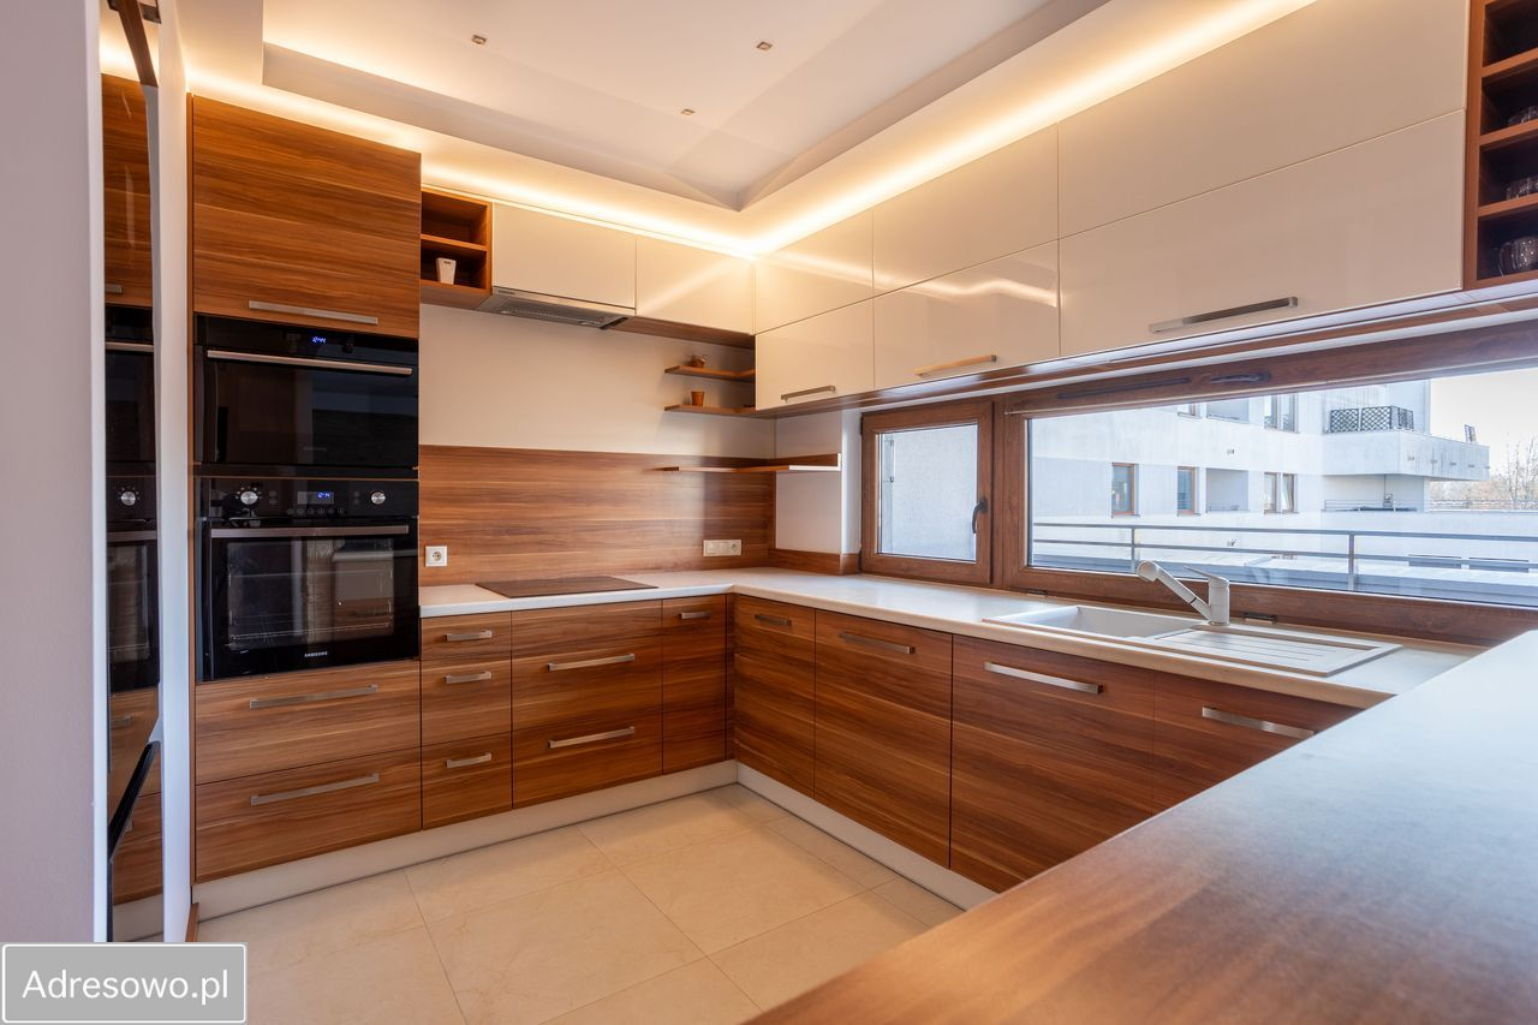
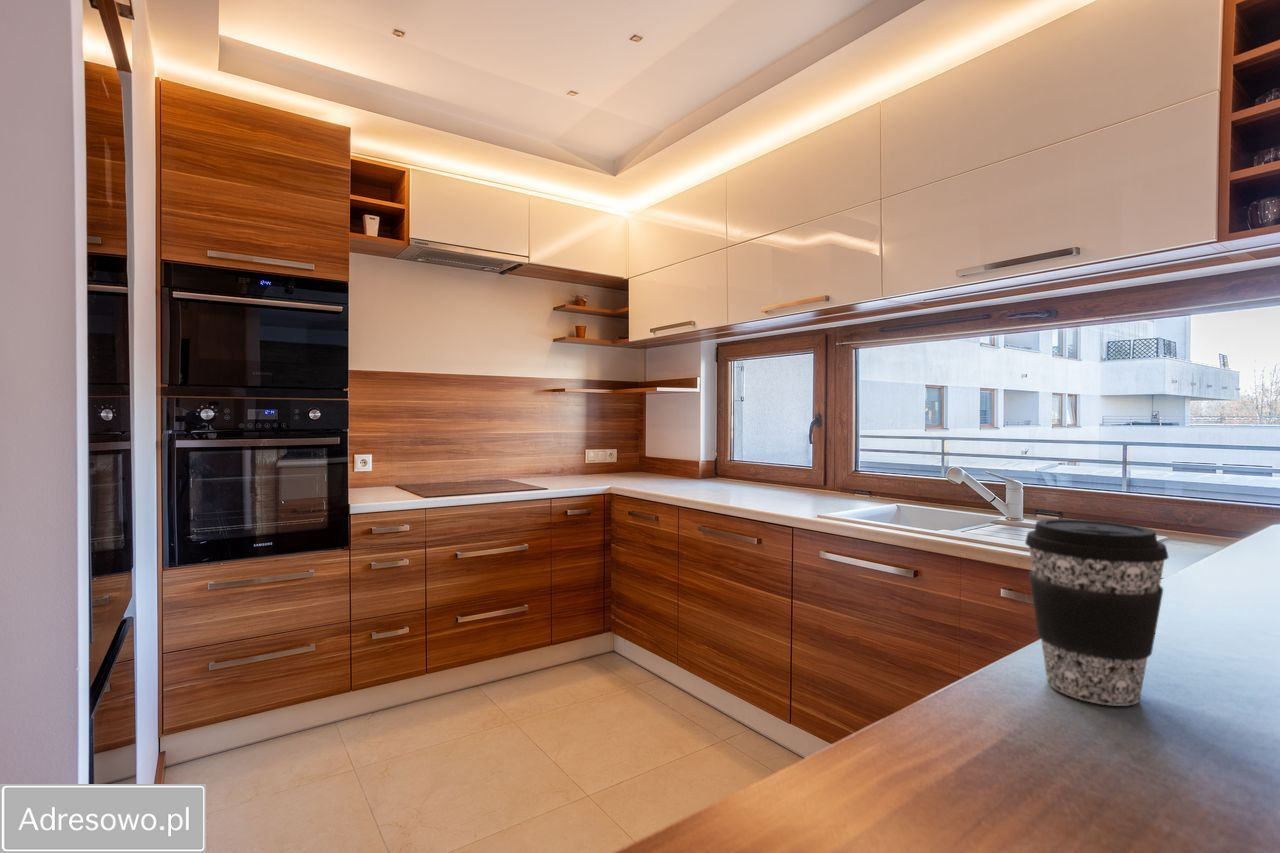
+ coffee cup (1092, 607)
